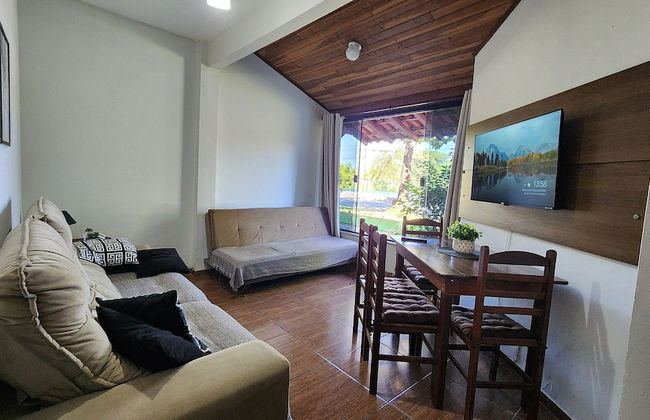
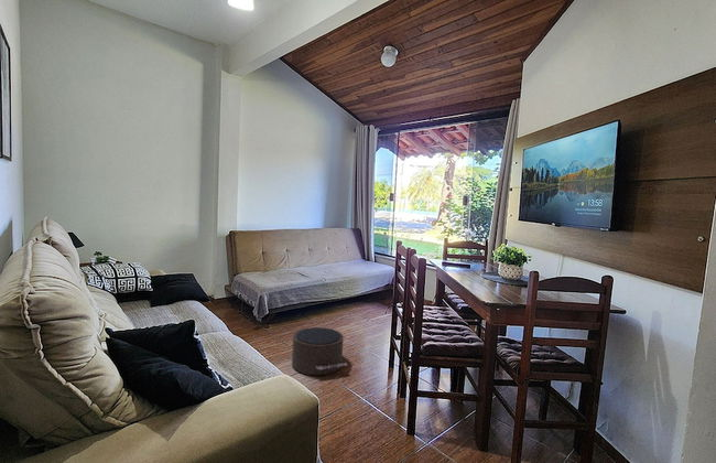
+ pouf (322, 348)
